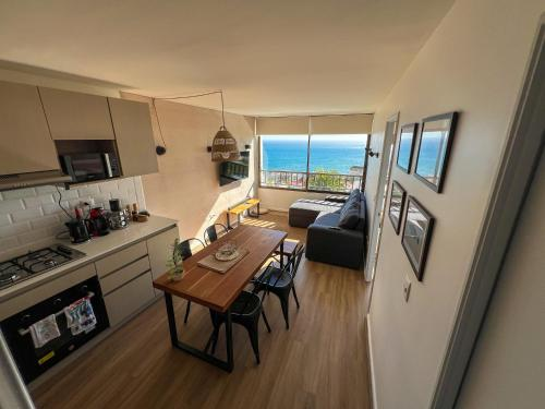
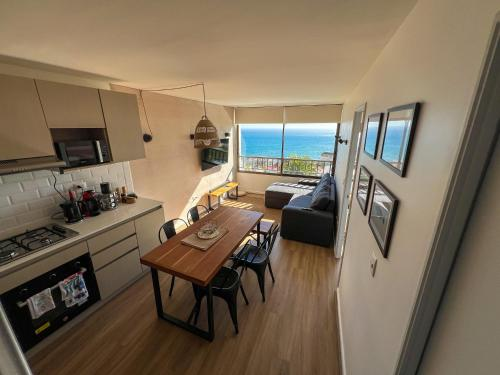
- plant (174, 261)
